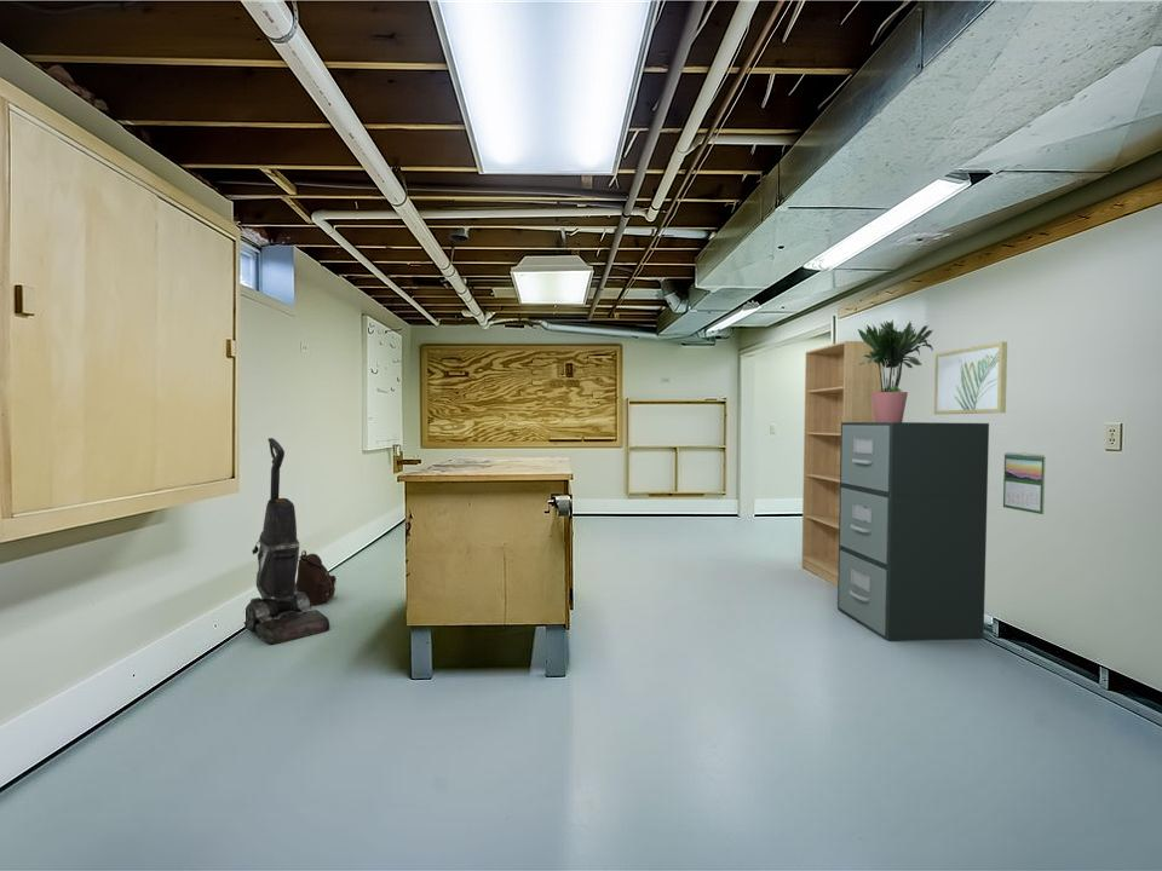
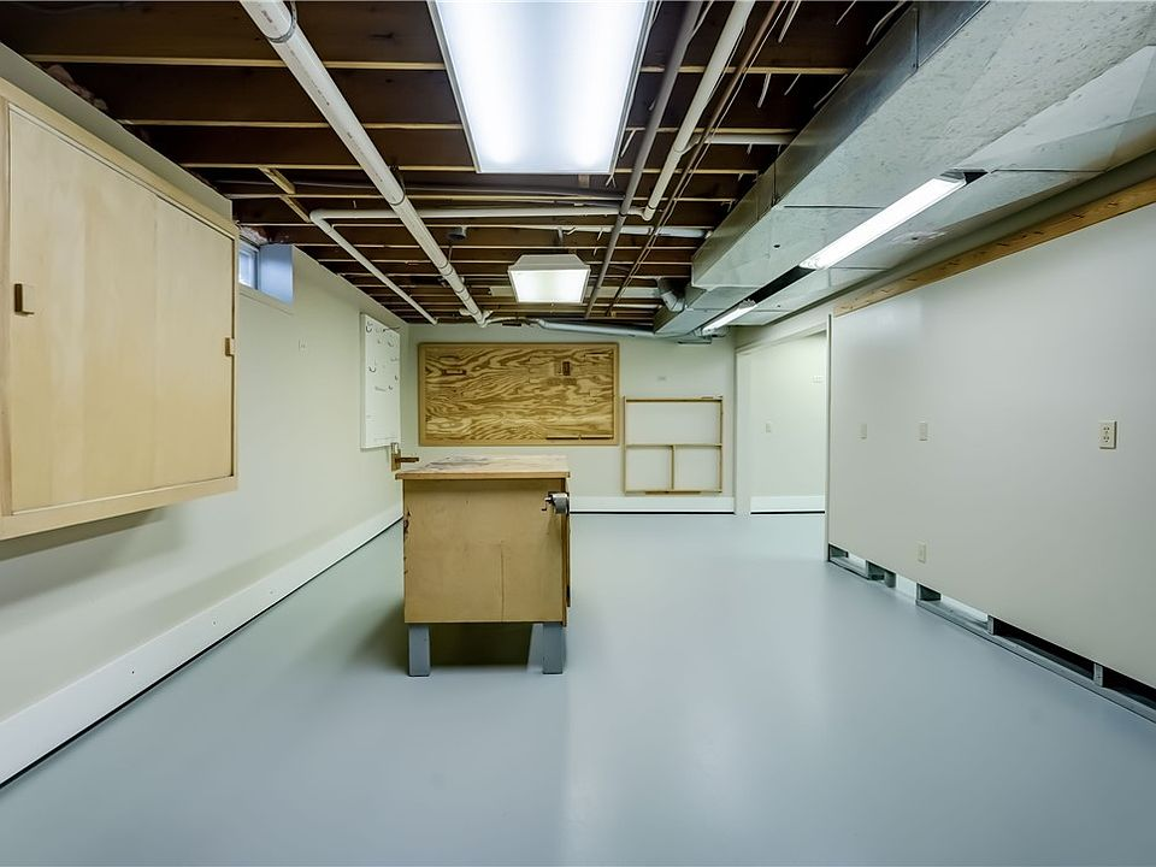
- vacuum cleaner (286, 533)
- calendar (1023, 481)
- filing cabinet (903, 523)
- bookshelf (839, 462)
- wall art (967, 380)
- backpack (312, 575)
- potted plant (897, 371)
